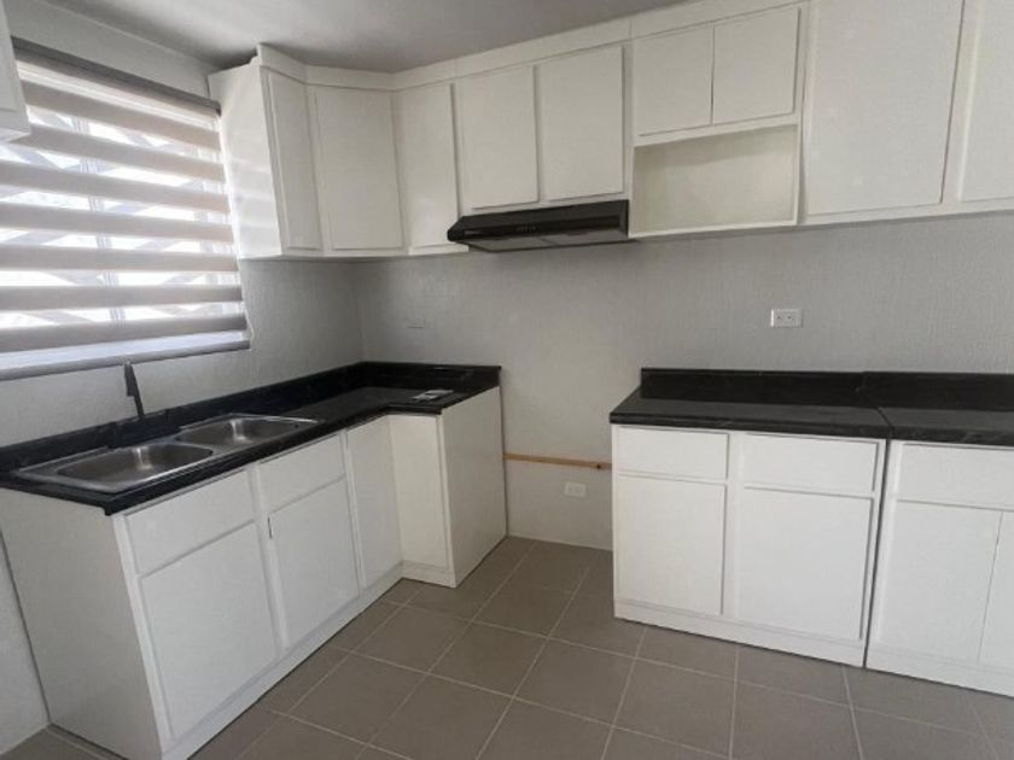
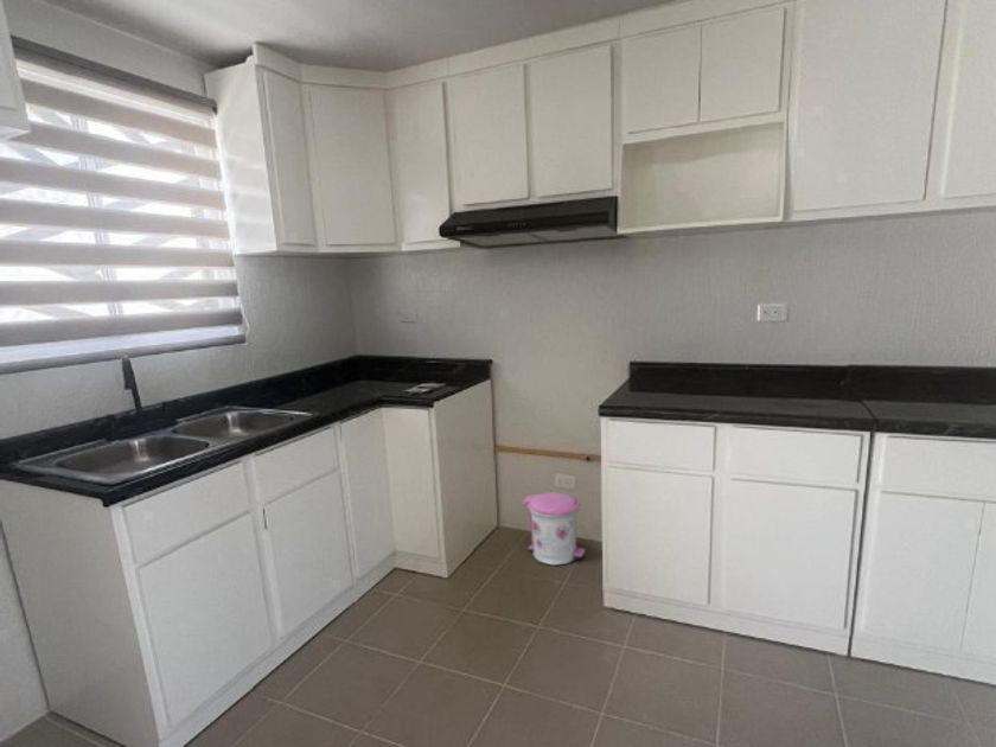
+ trash can (553, 526)
